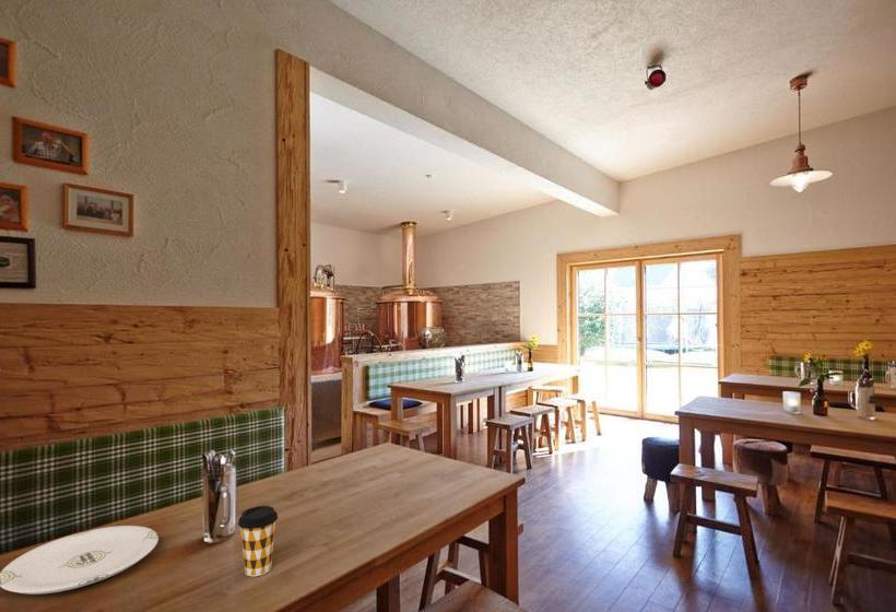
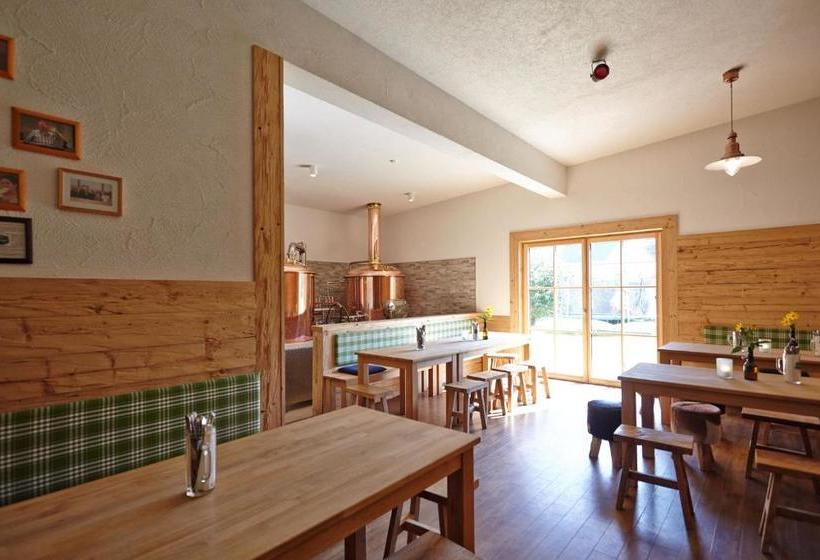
- plate (84, 558)
- coffee cup (258, 540)
